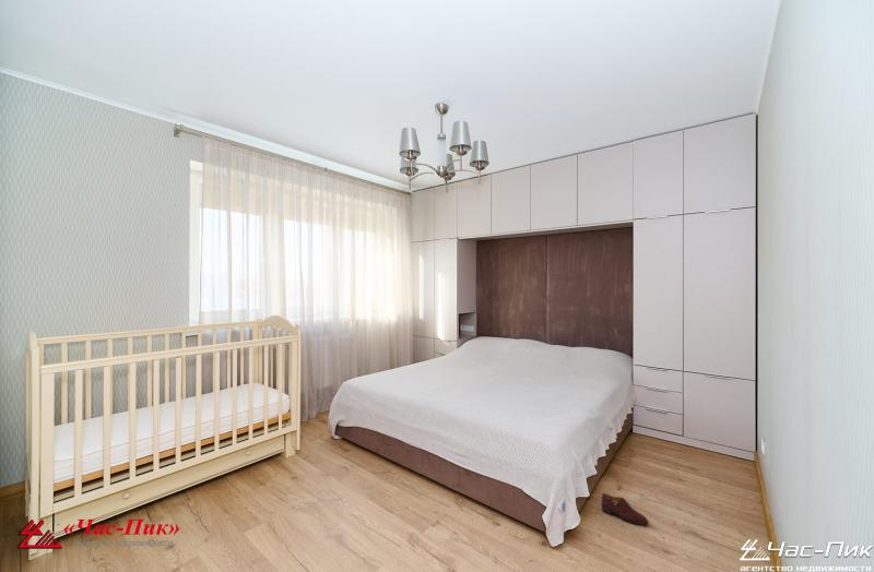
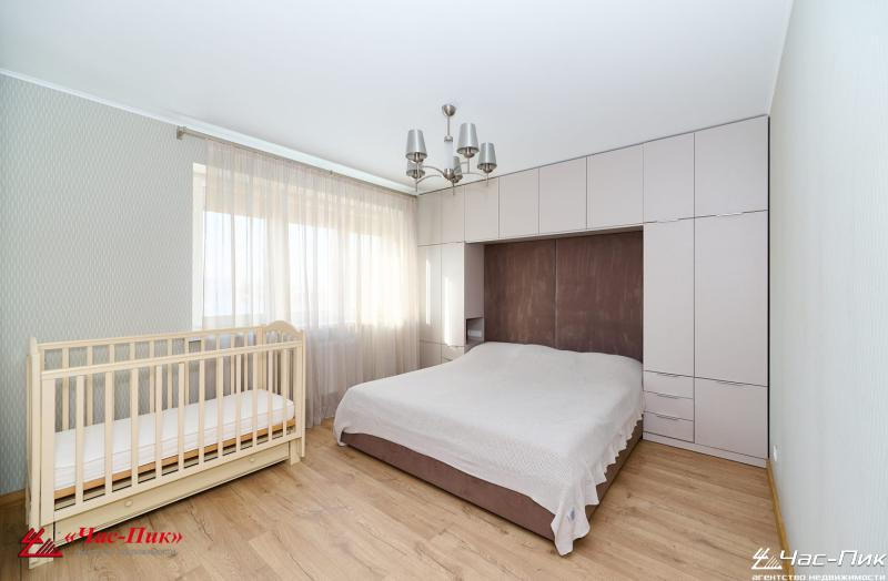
- shoe (624, 508)
